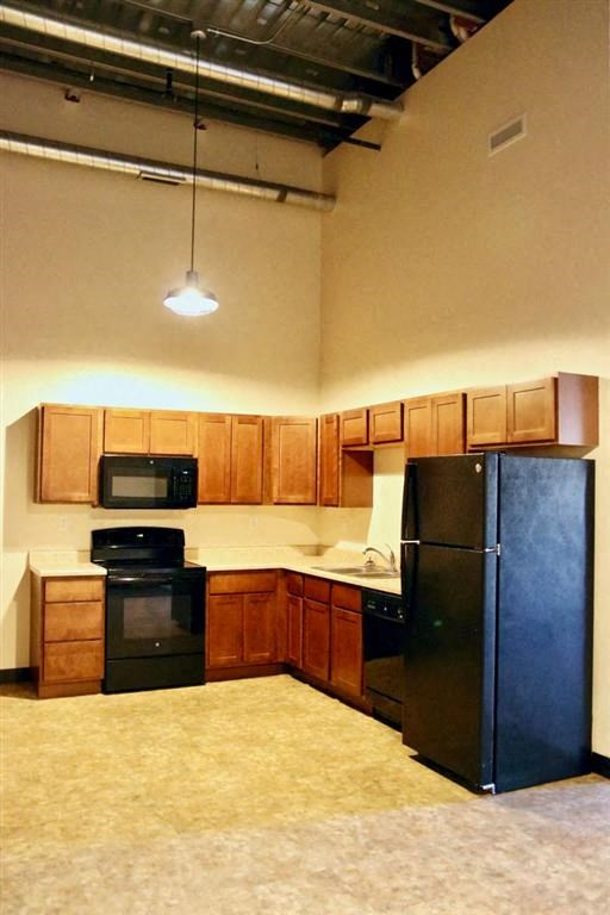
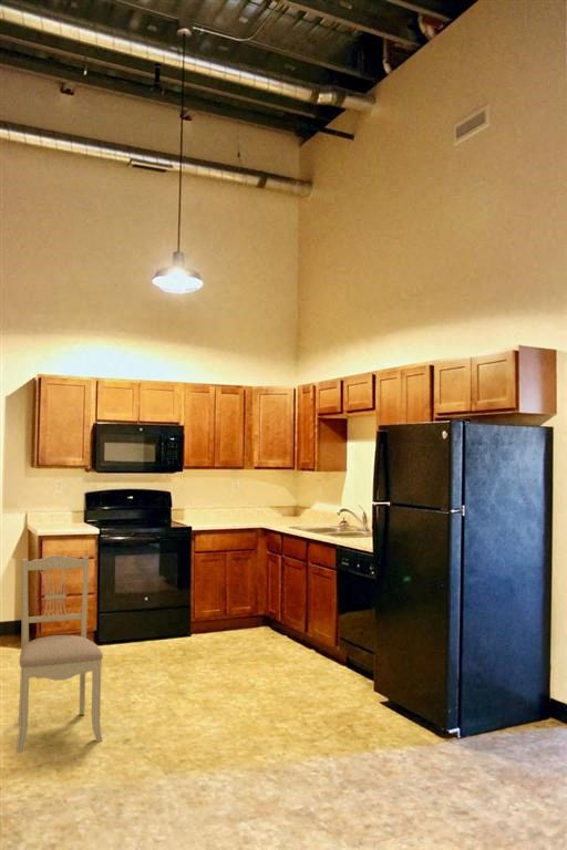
+ dining chair (58, 645)
